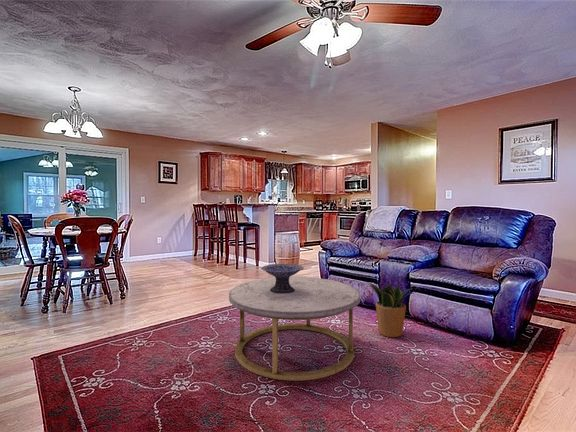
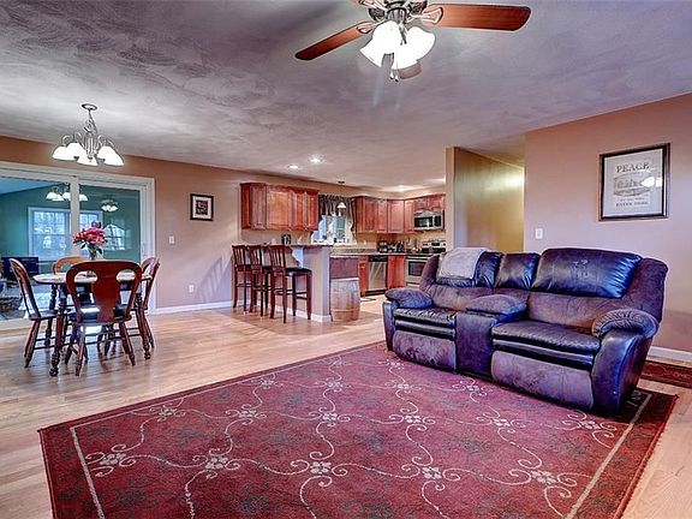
- coffee table (294, 319)
- decorative bowl (282, 278)
- potted plant (390, 309)
